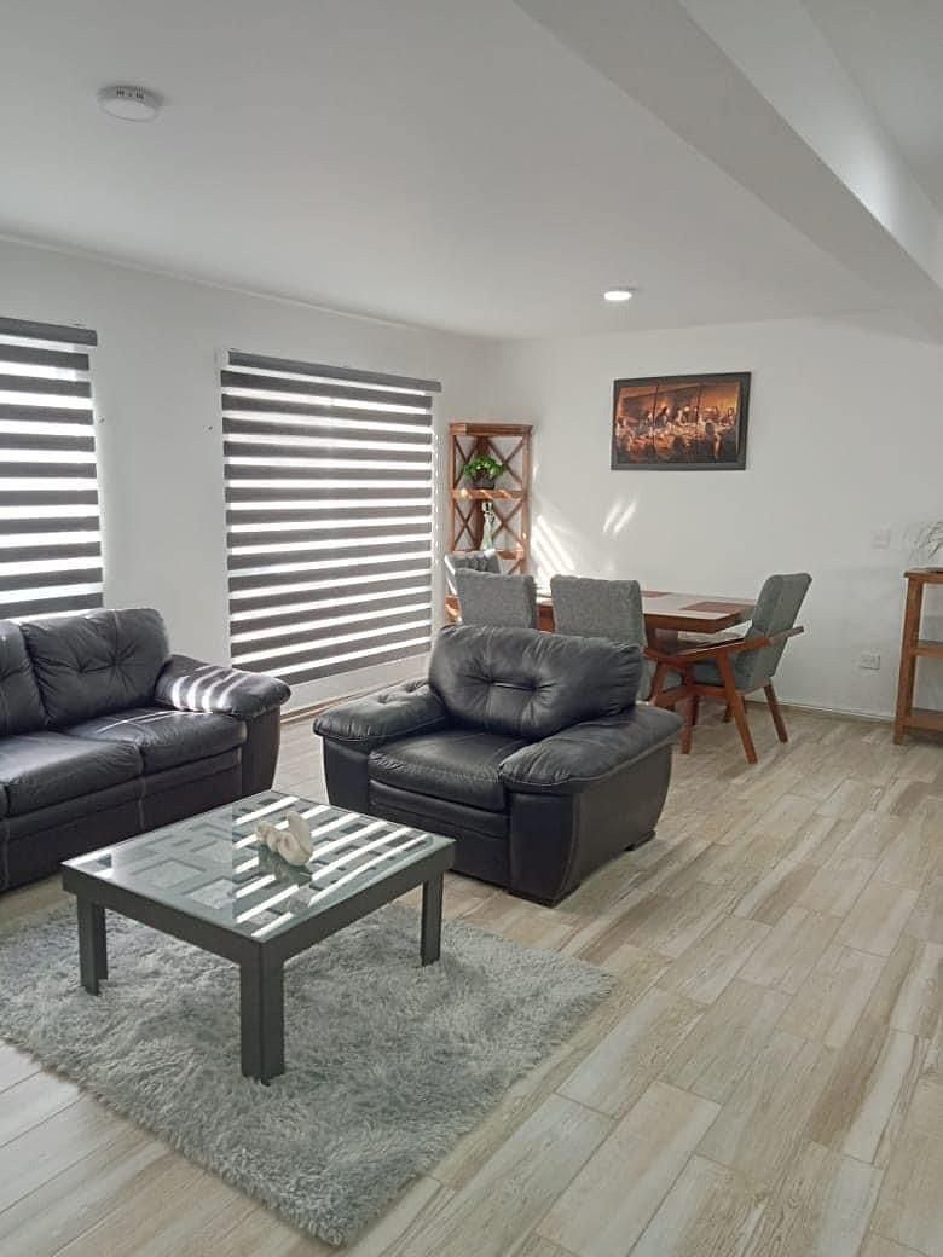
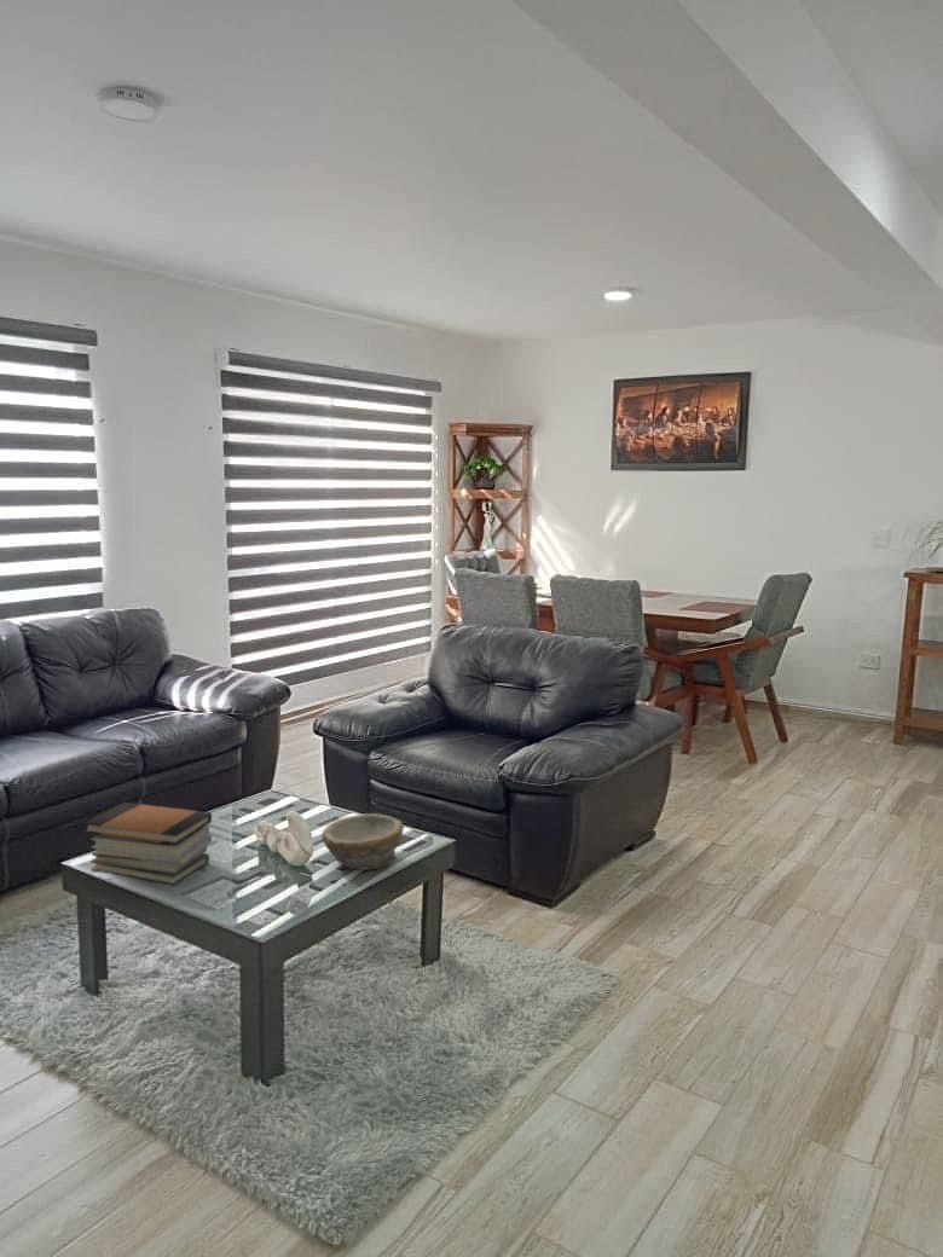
+ bowl (363, 842)
+ book stack (150, 841)
